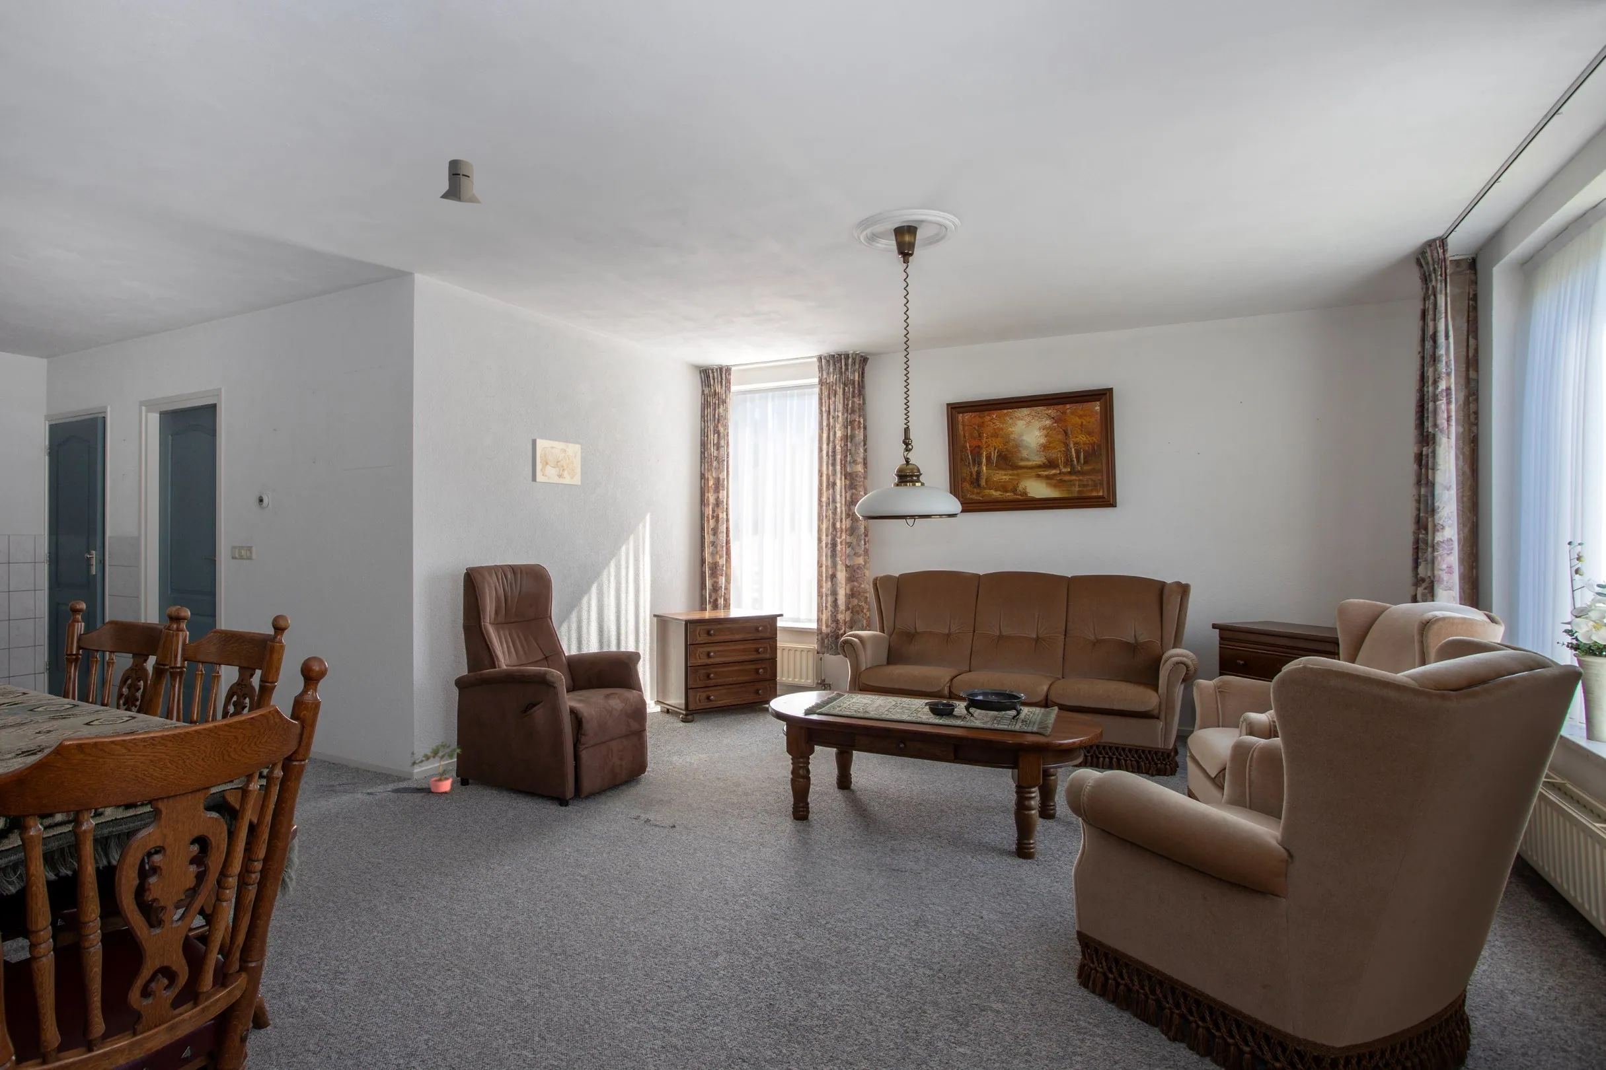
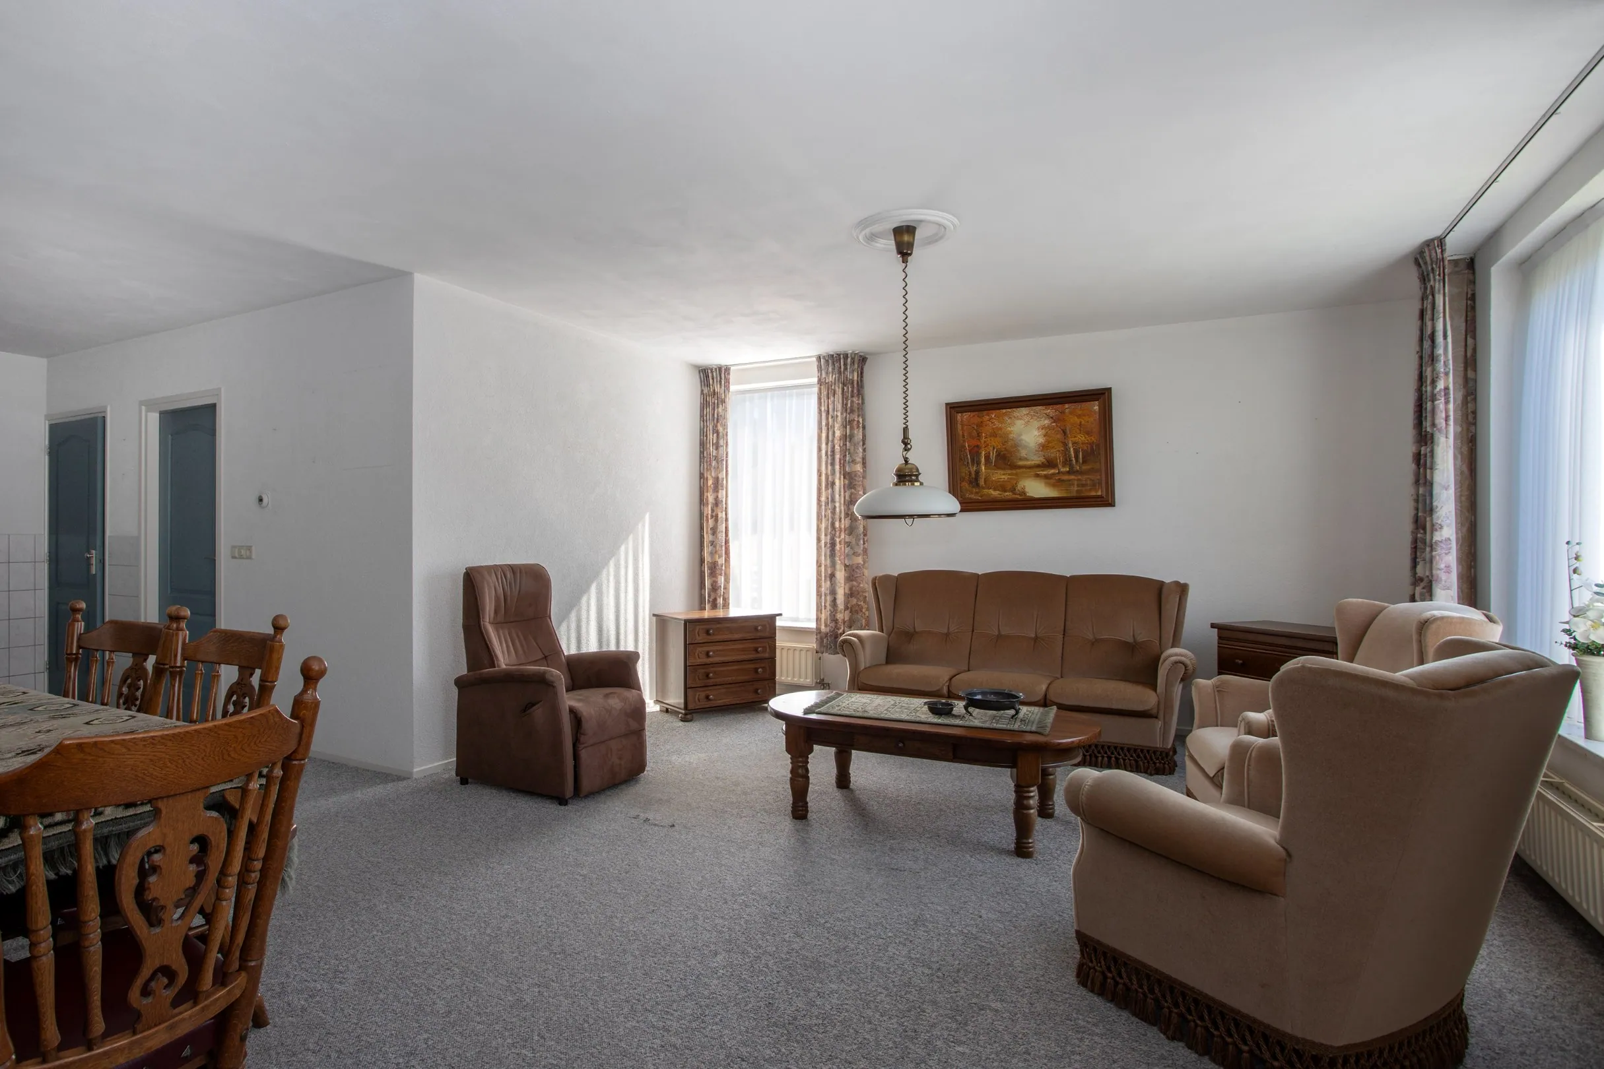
- potted plant (440, 764)
- knight helmet (461, 185)
- wall art (557, 462)
